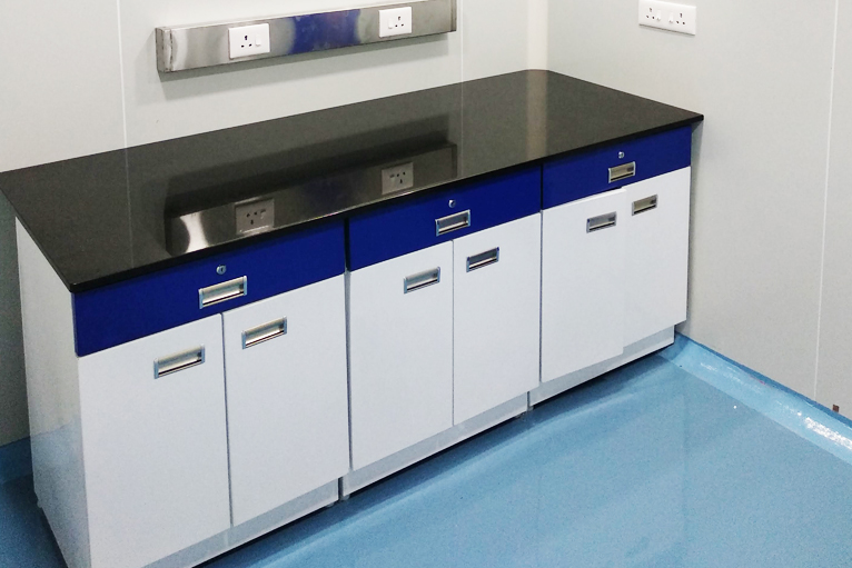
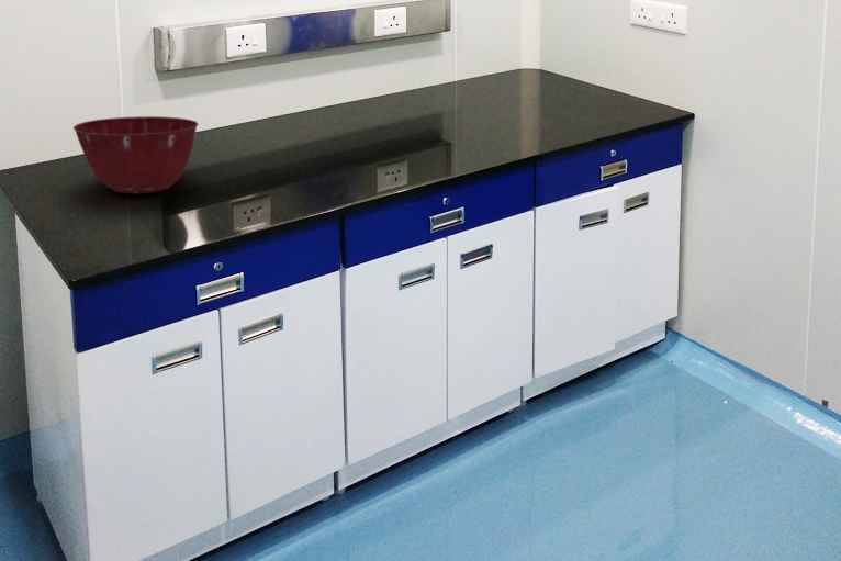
+ mixing bowl (138, 156)
